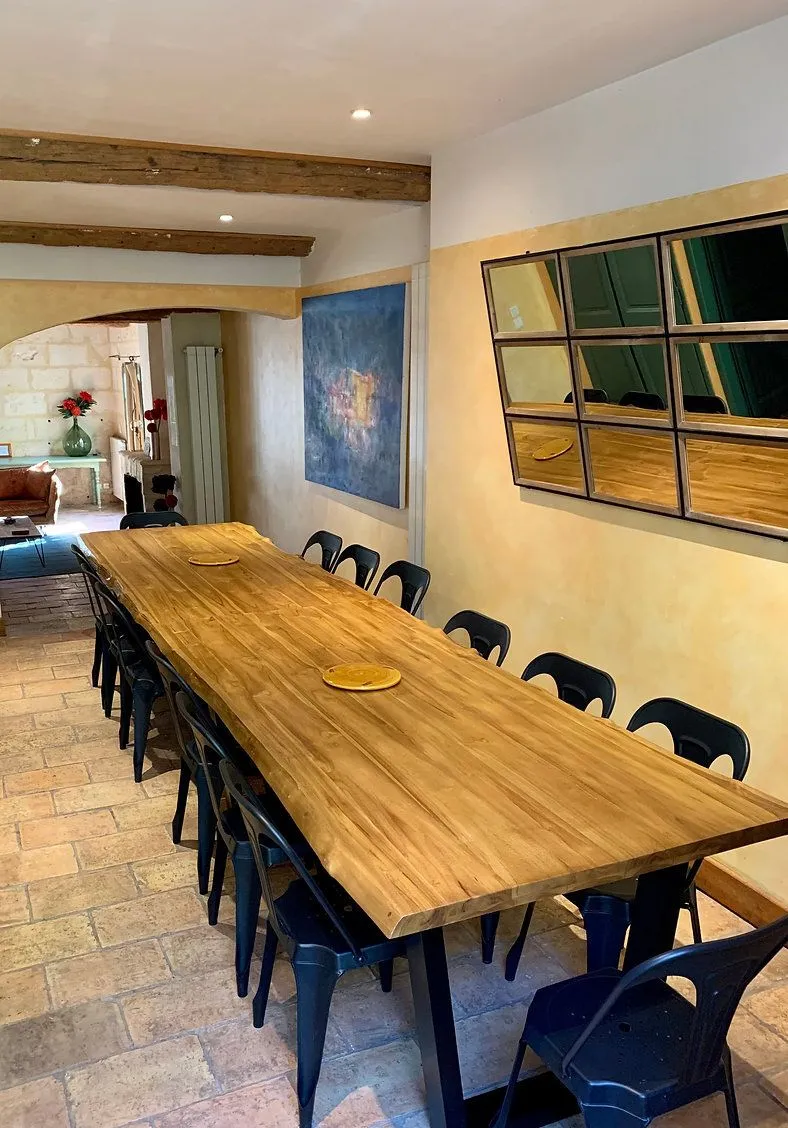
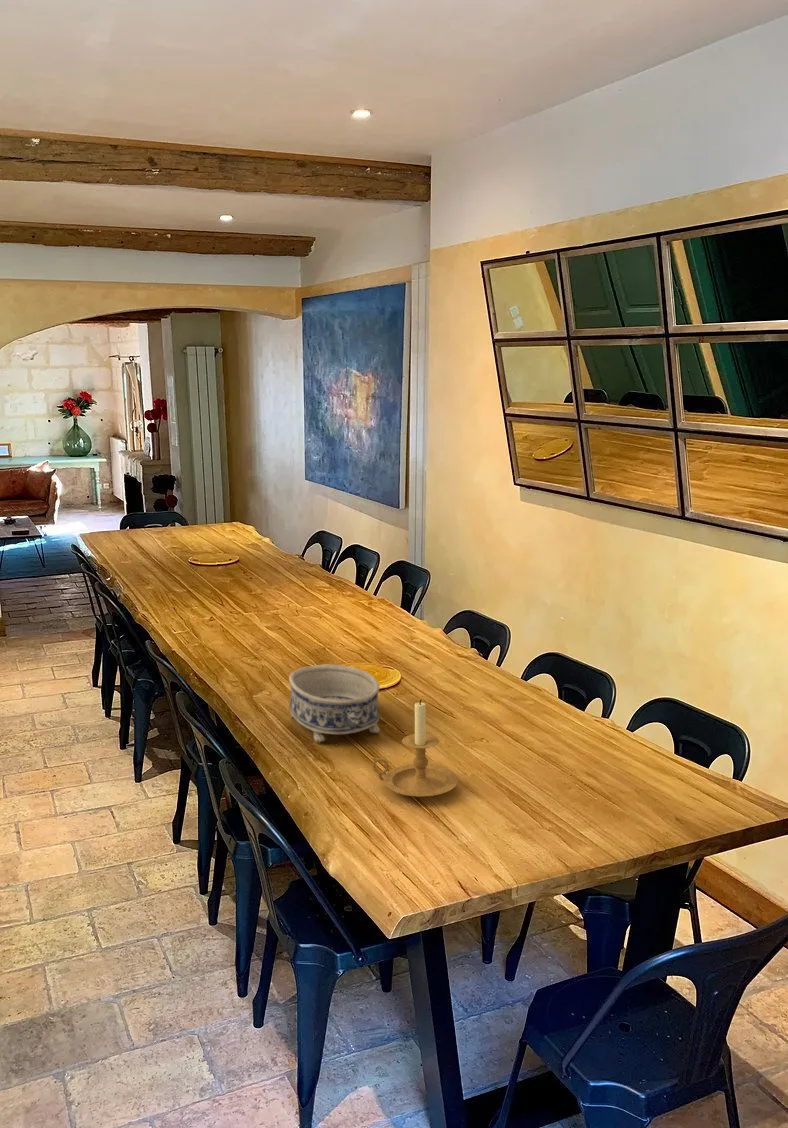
+ decorative bowl (333, 701)
+ candle holder (420, 744)
